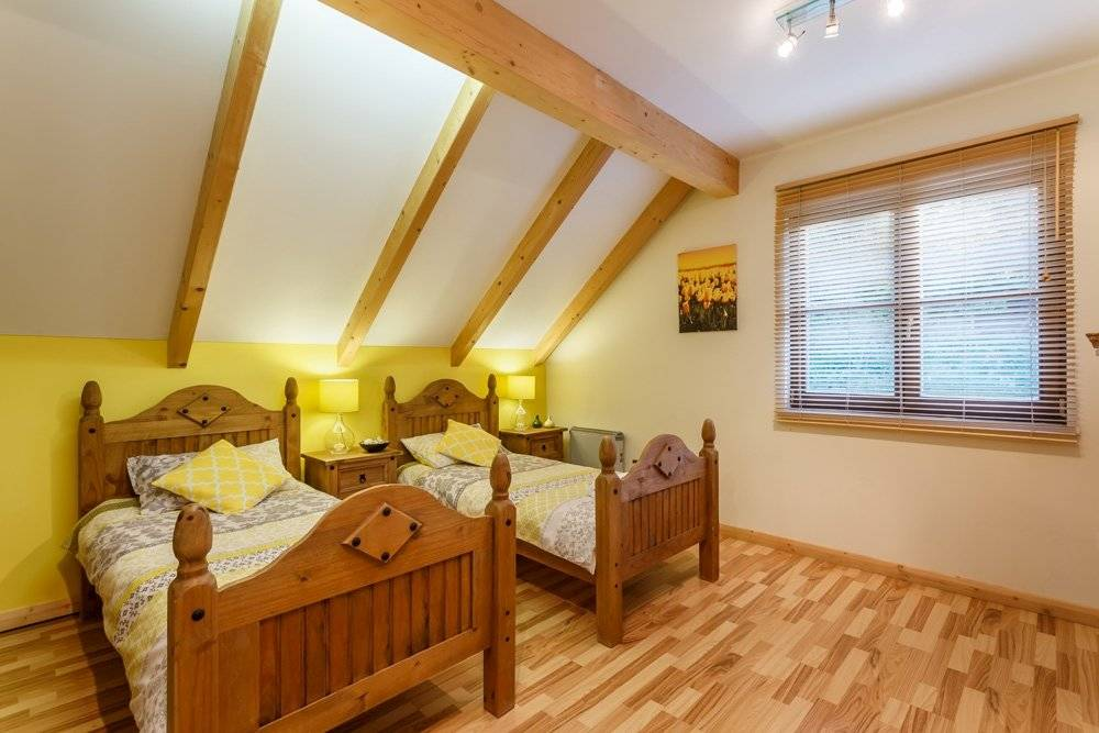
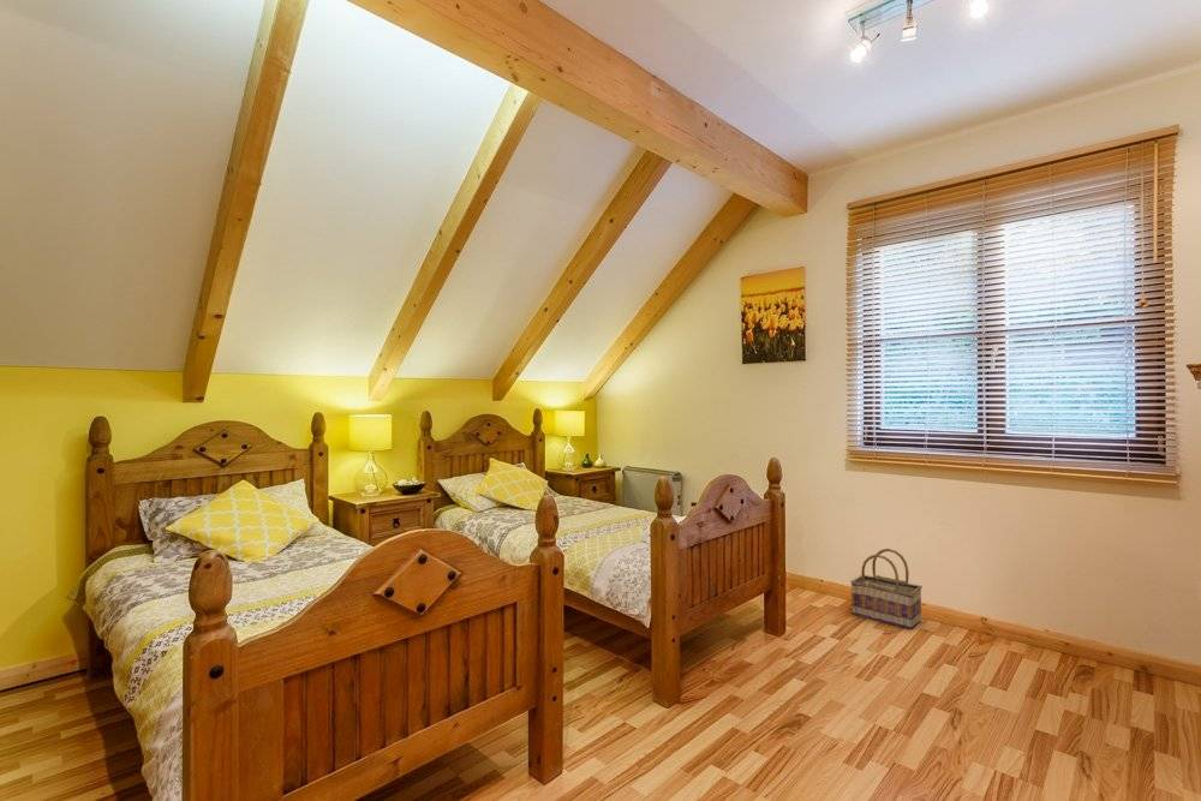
+ basket (885, 584)
